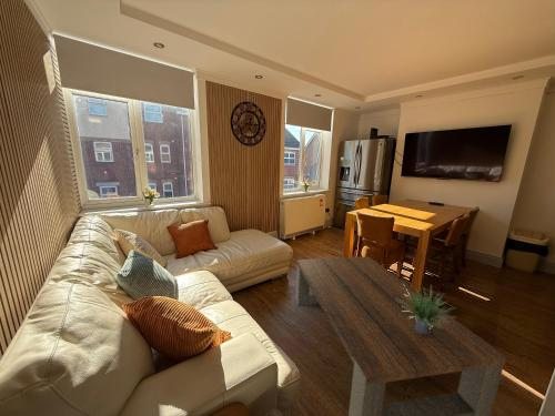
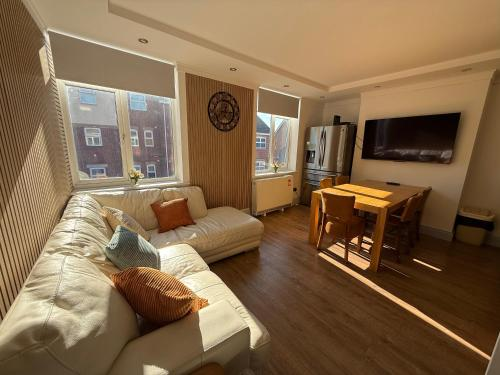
- coffee table (365, 318)
- potted plant (423, 305)
